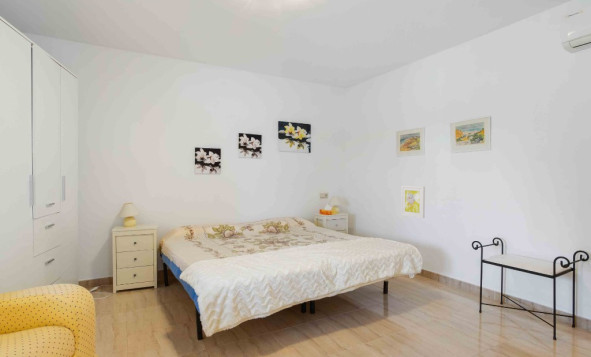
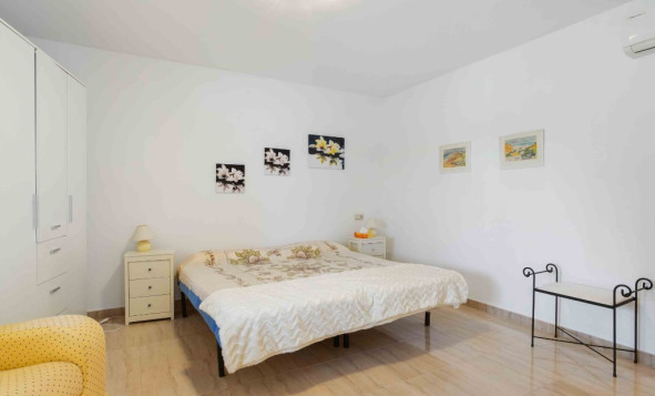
- wall art (412, 201)
